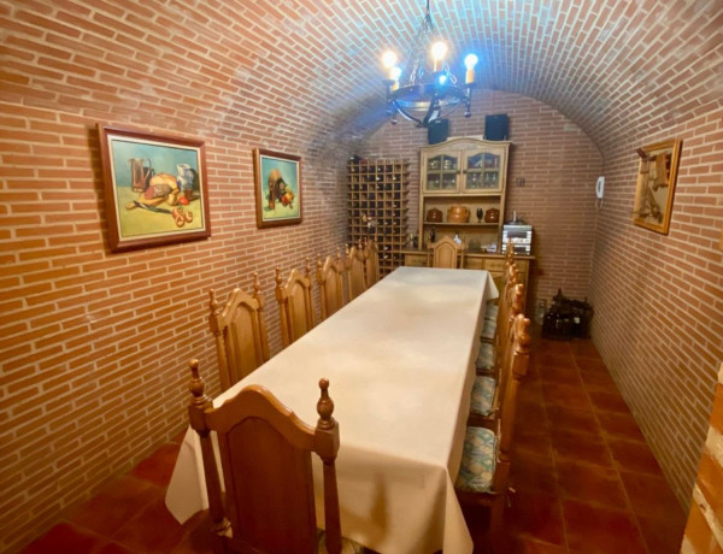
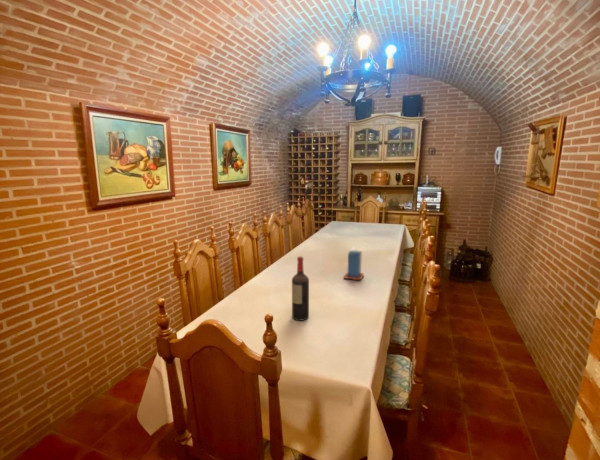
+ wine bottle (300, 287)
+ candle (353, 262)
